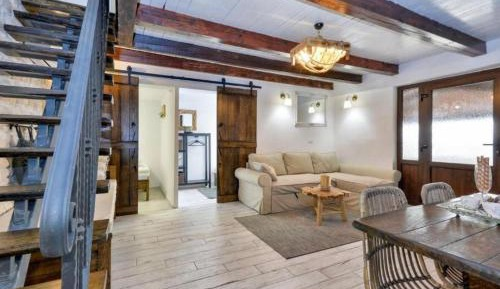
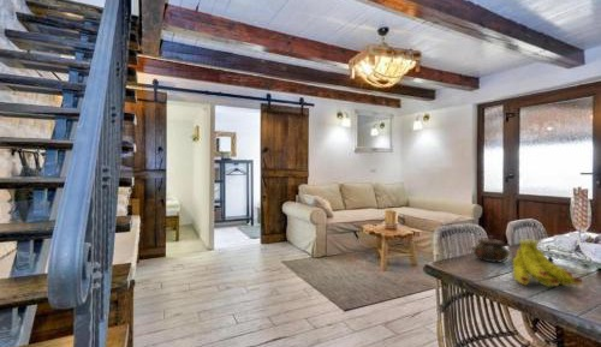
+ fruit (540, 263)
+ teapot (490, 247)
